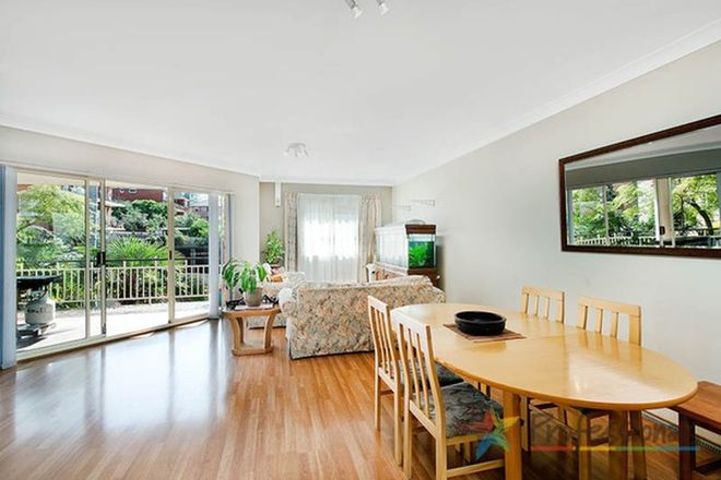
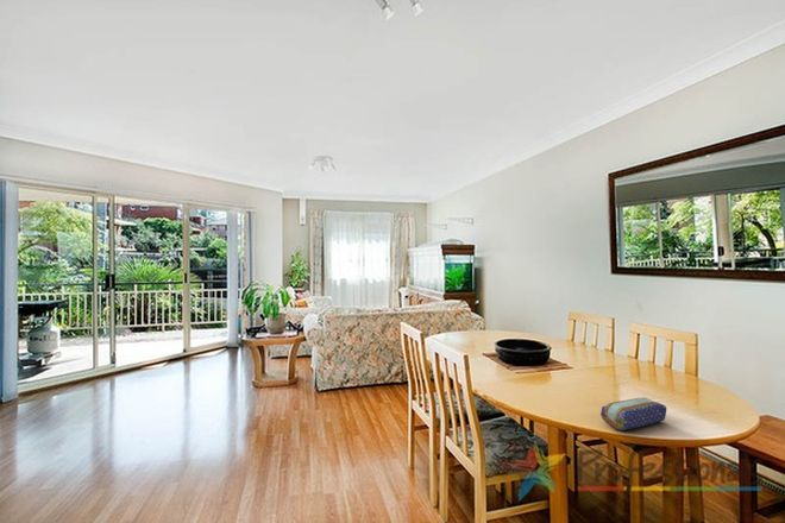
+ pencil case (633, 412)
